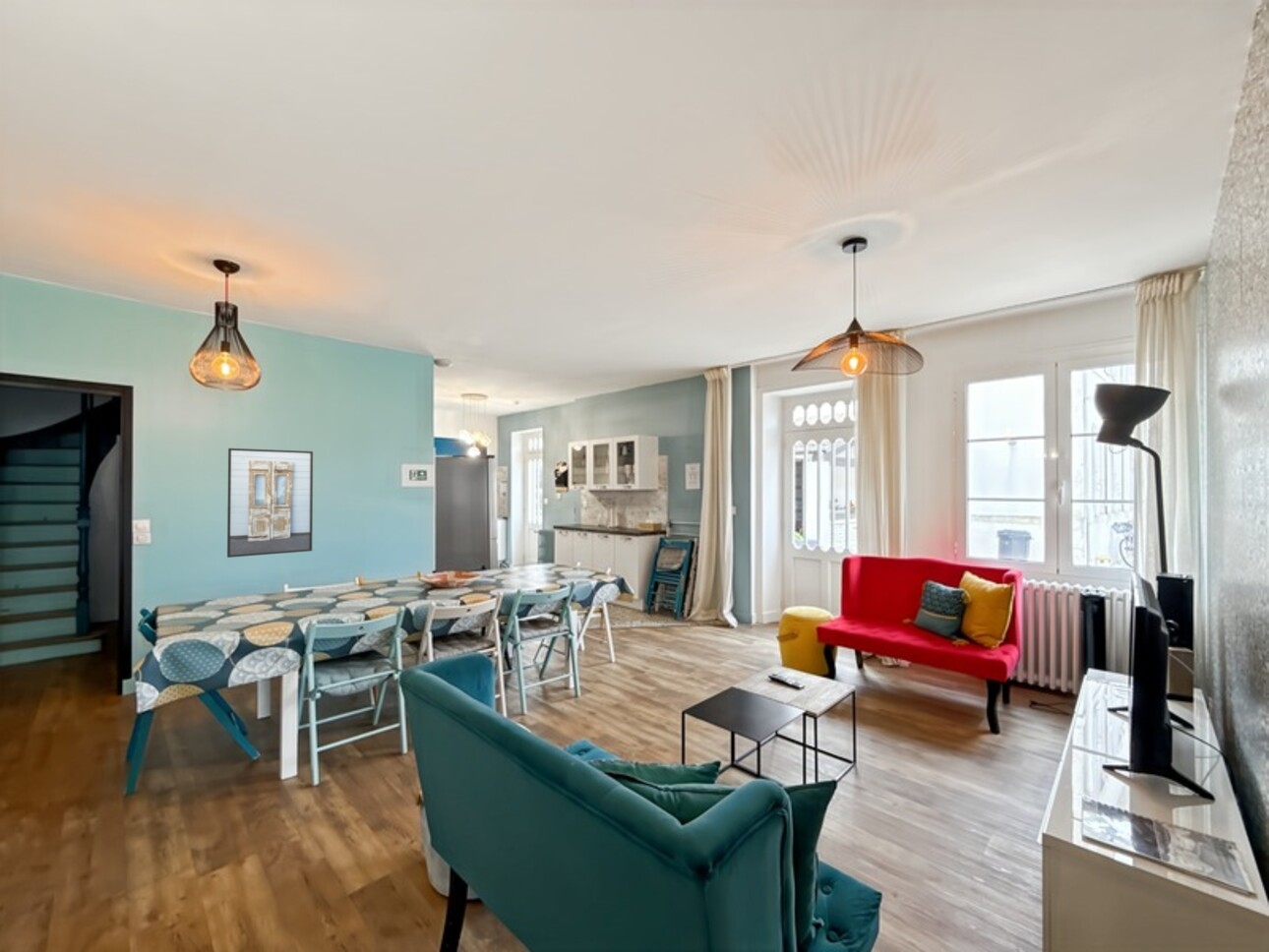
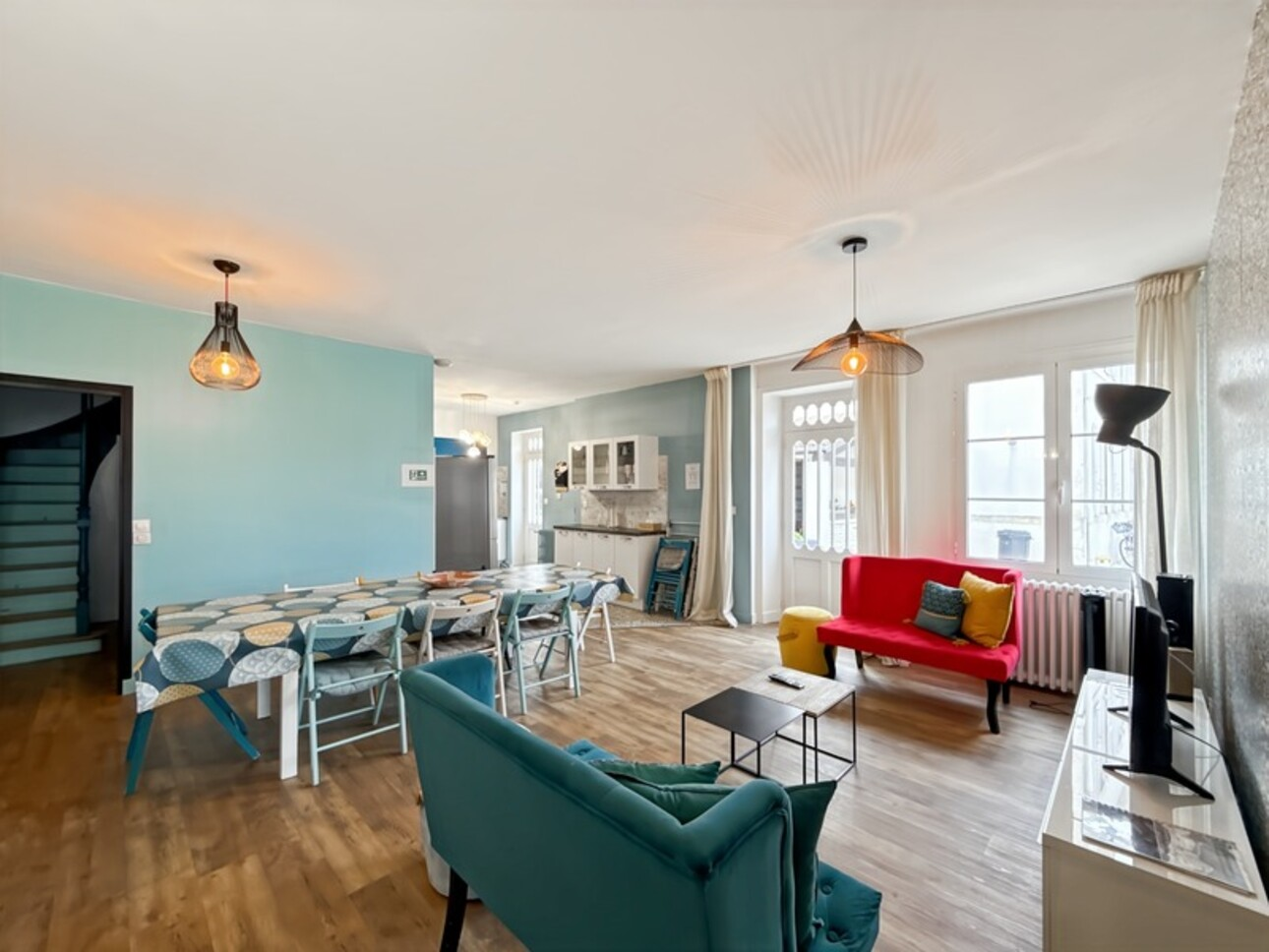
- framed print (272, 502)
